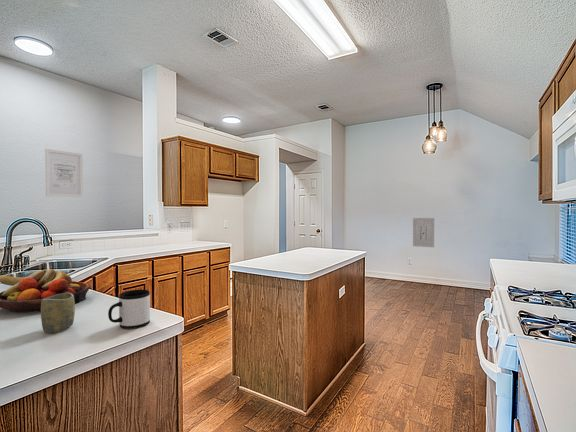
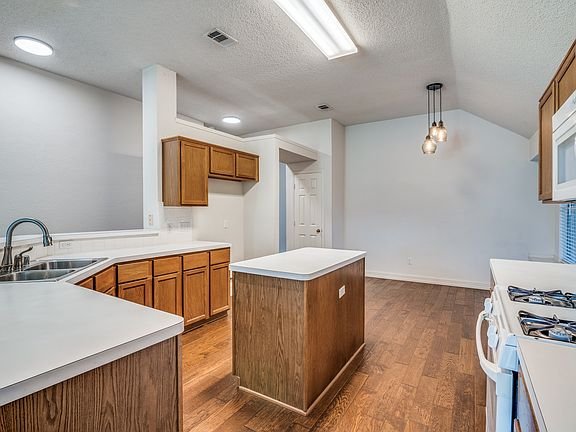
- cup (58, 312)
- wall art (423, 232)
- fruit bowl (44, 287)
- mug (129, 309)
- wall art (65, 174)
